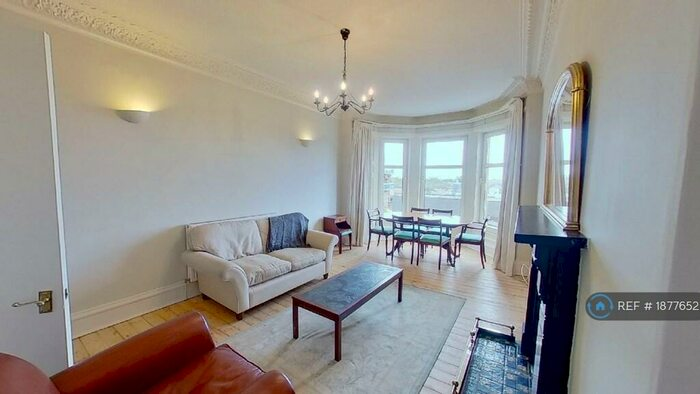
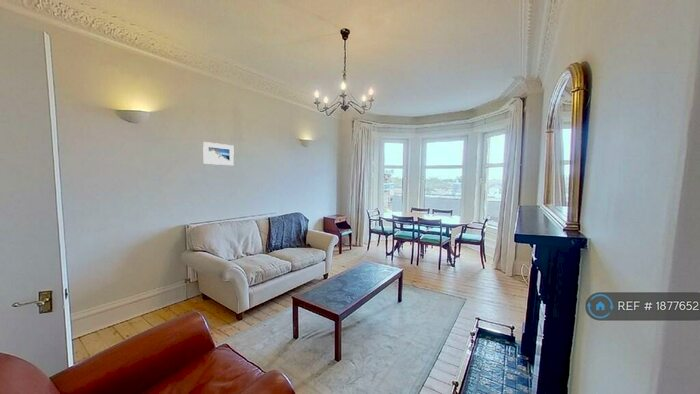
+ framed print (219, 154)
